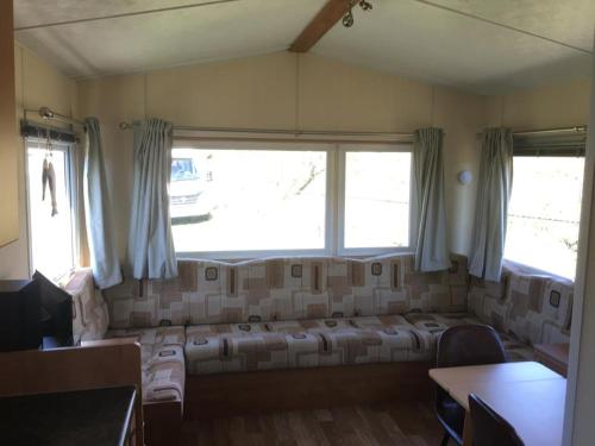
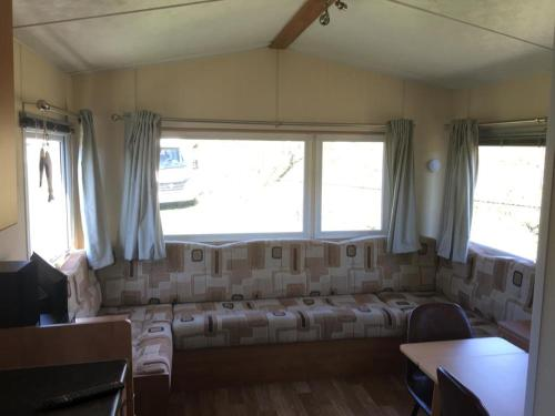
+ remote control (85, 395)
